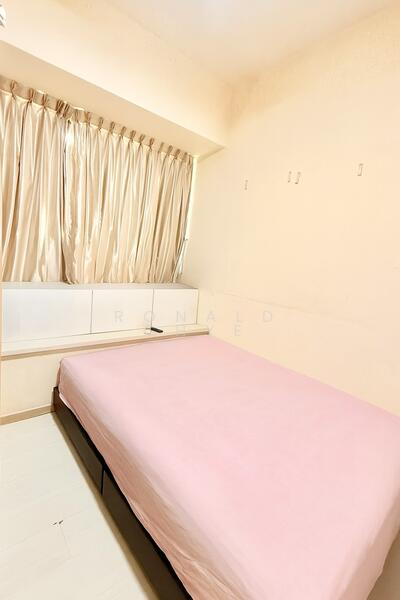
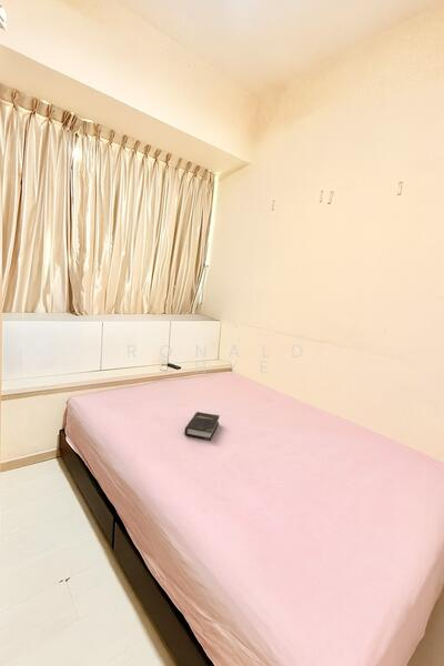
+ hardback book (202, 424)
